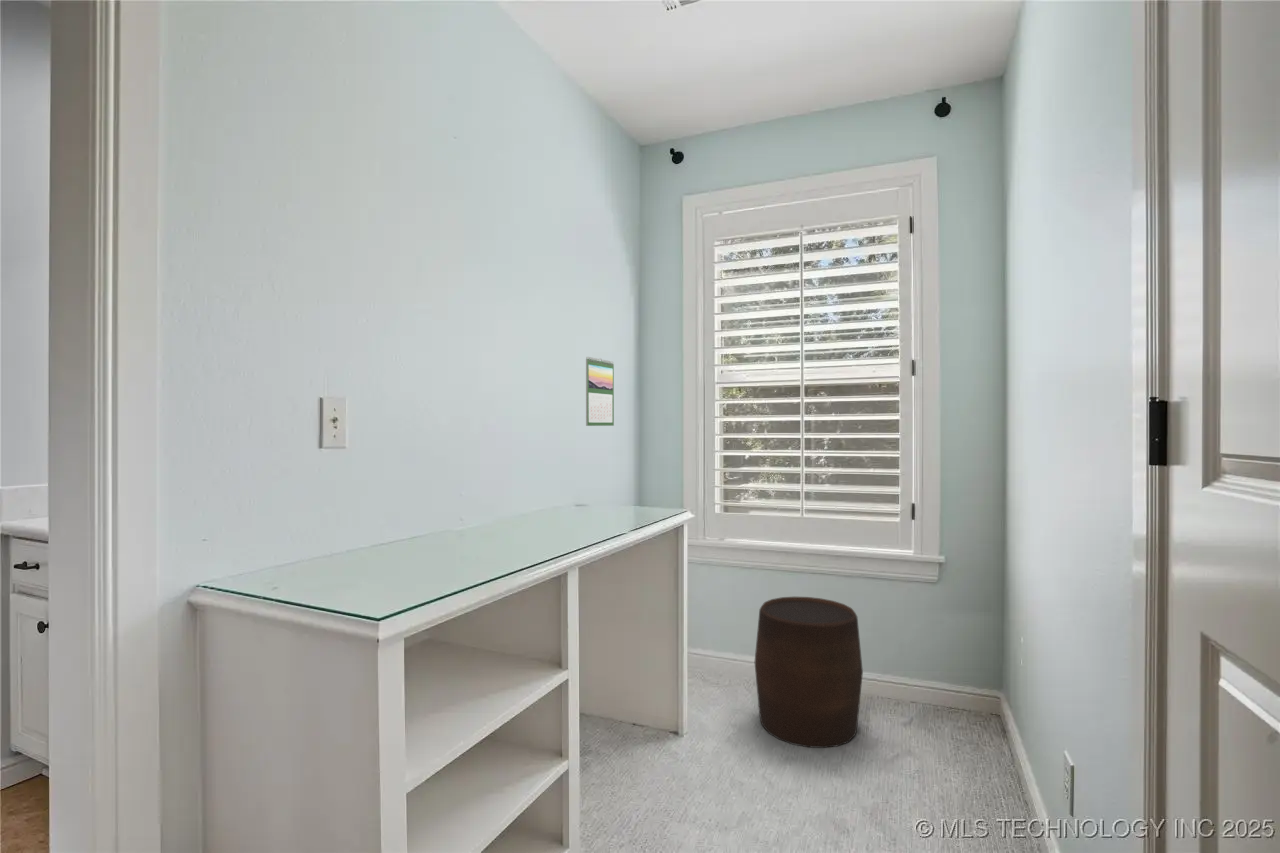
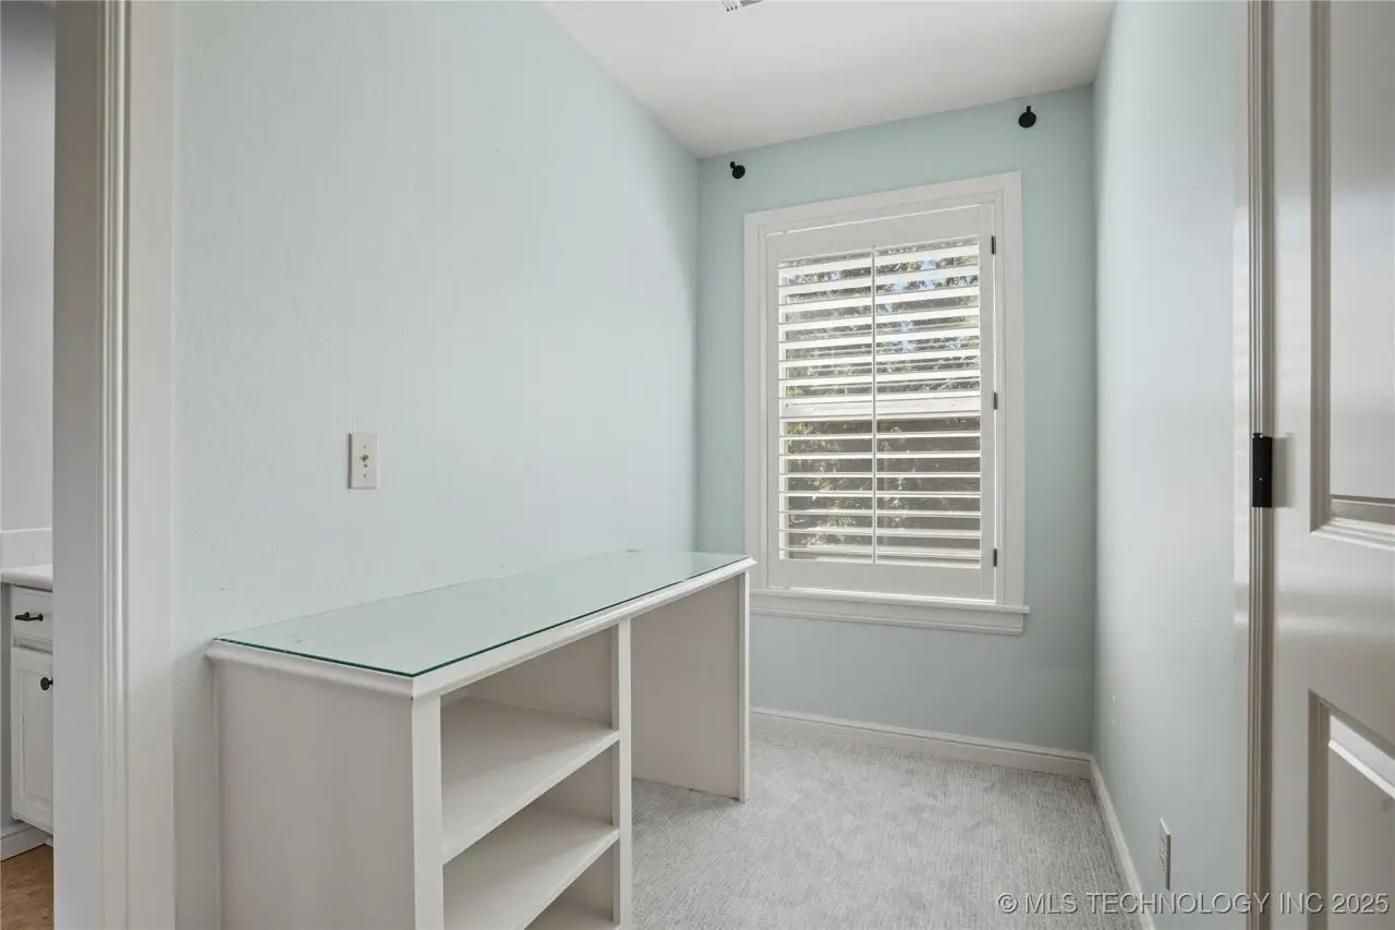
- calendar (600, 391)
- stool (807, 667)
